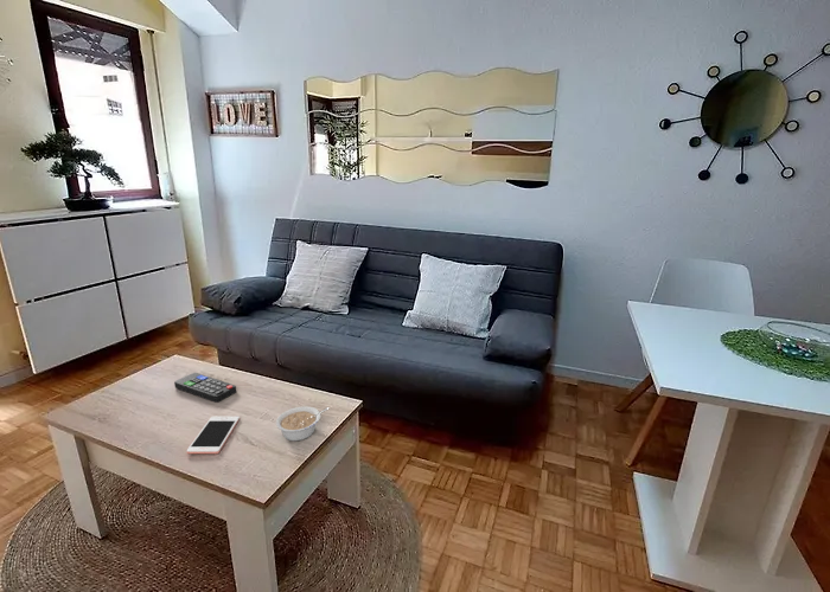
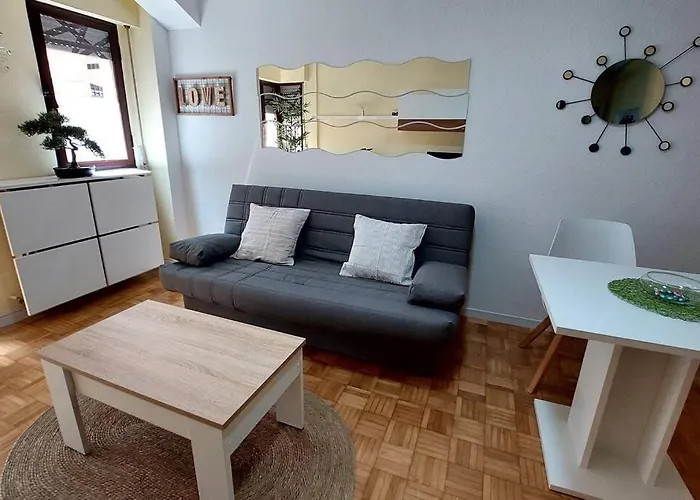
- cell phone (215, 433)
- legume (300, 423)
- remote control (205, 386)
